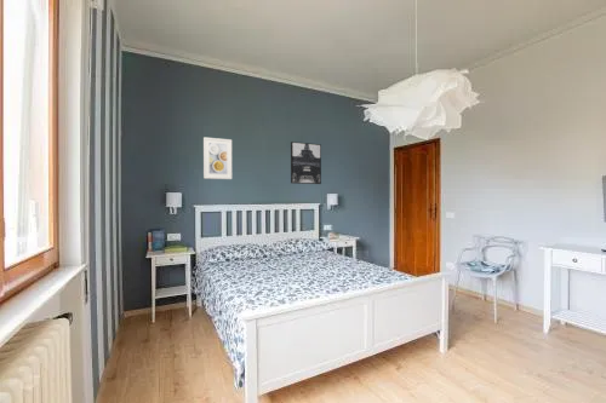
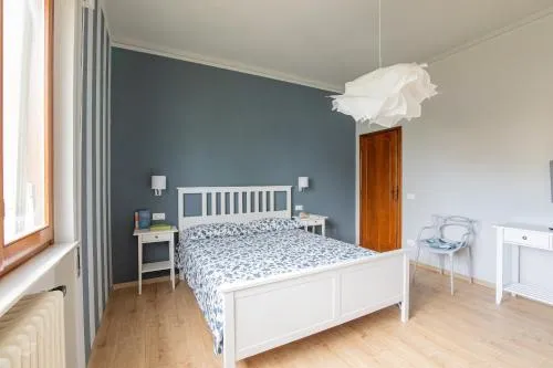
- wall art (305, 163)
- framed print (217, 159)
